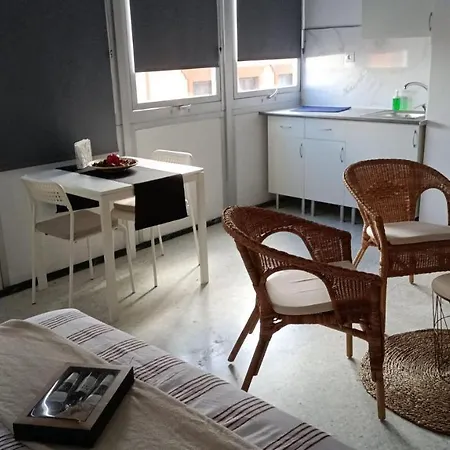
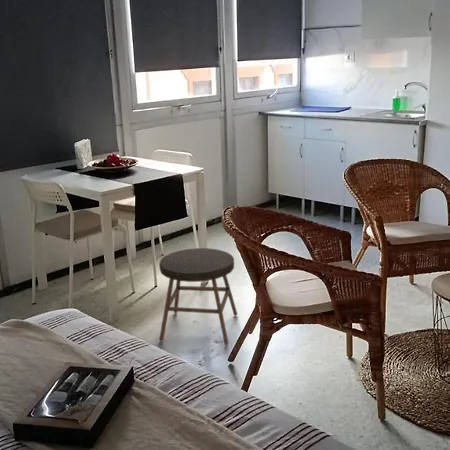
+ stool (198, 290)
